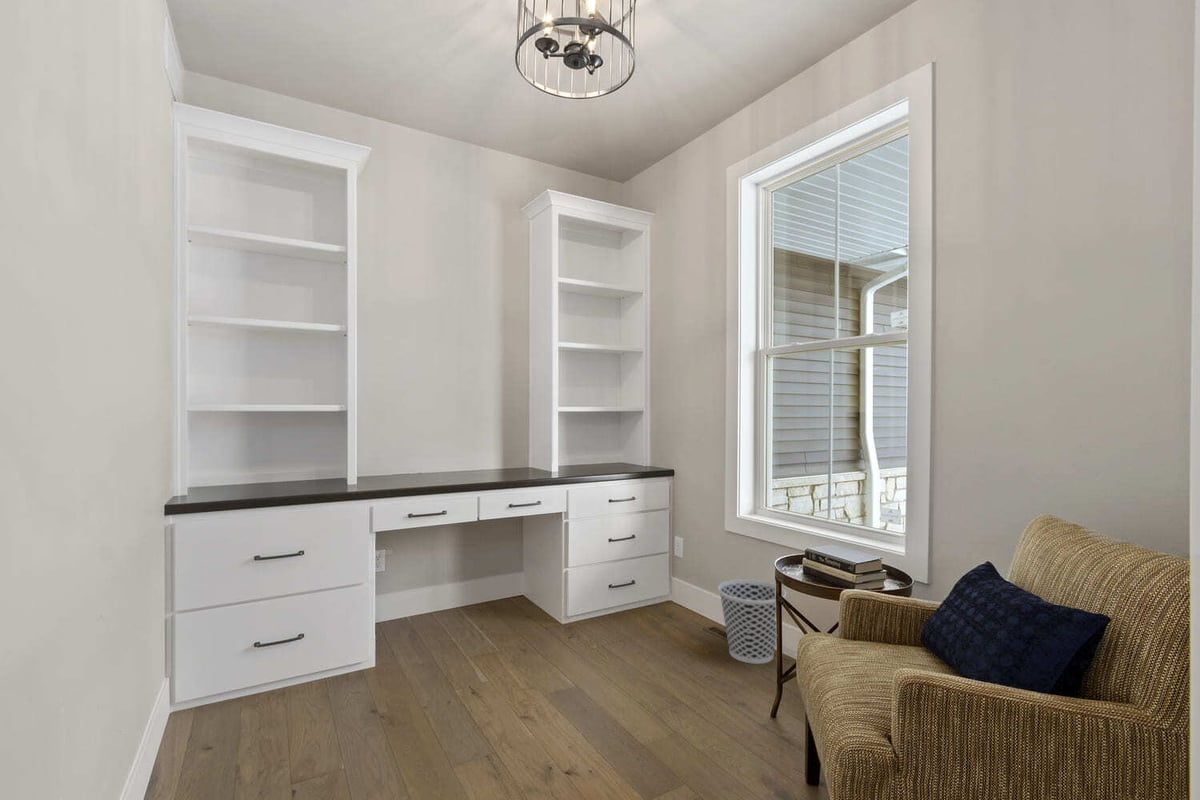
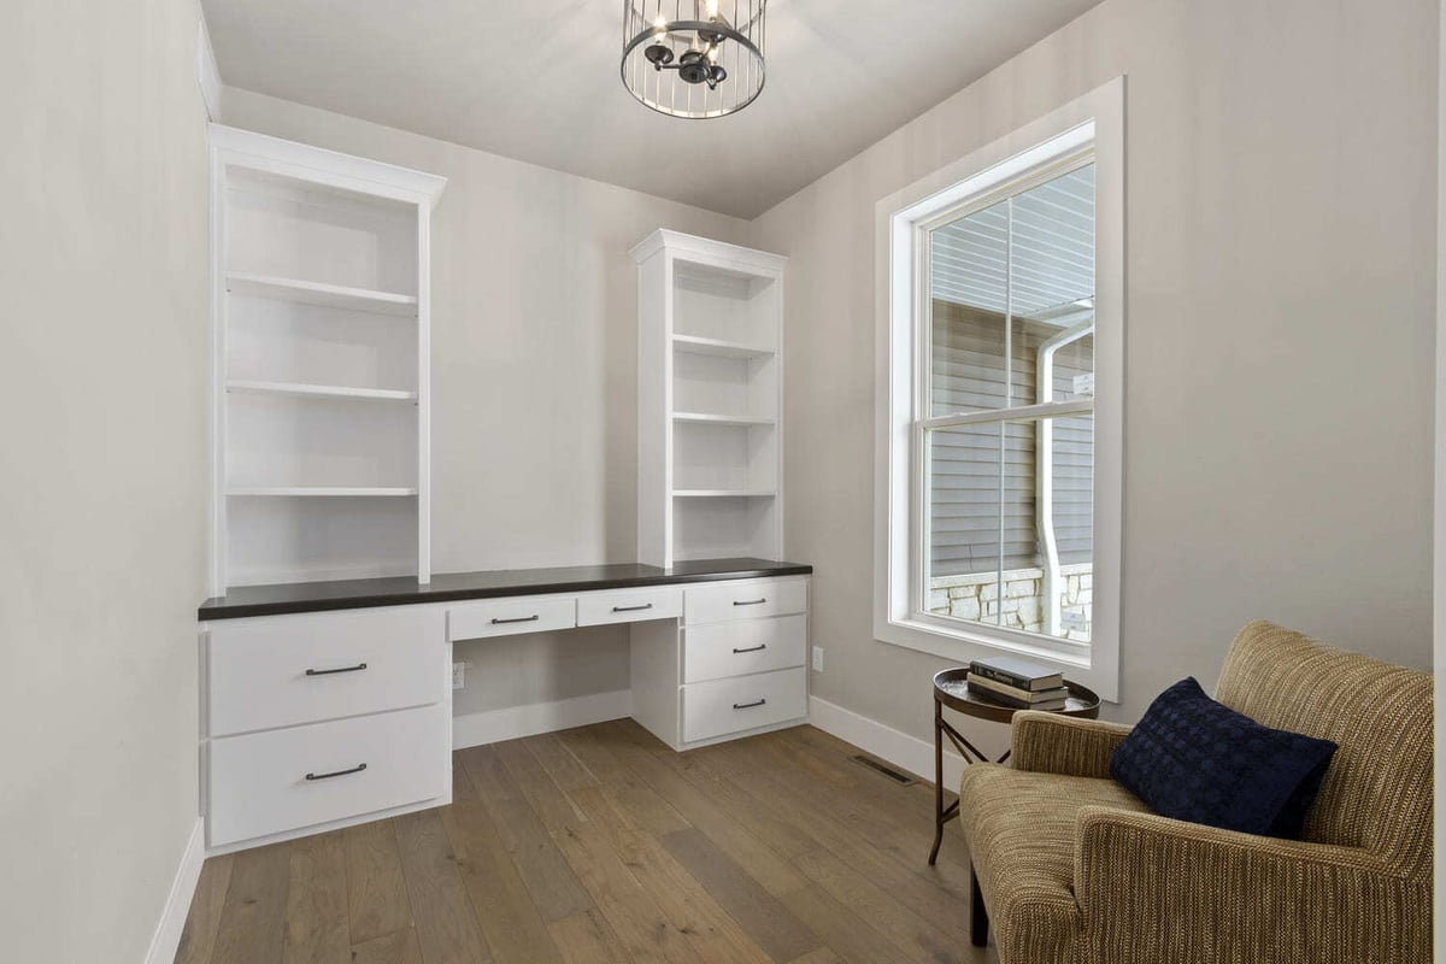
- wastebasket (751, 621)
